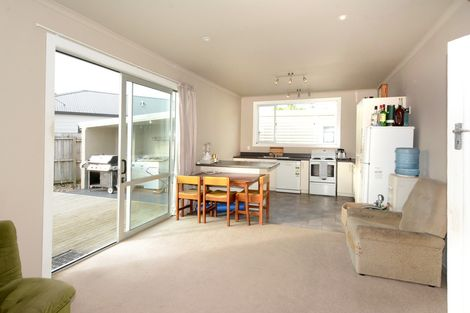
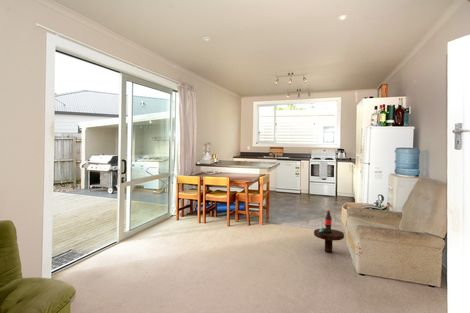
+ pedestal table (328, 230)
